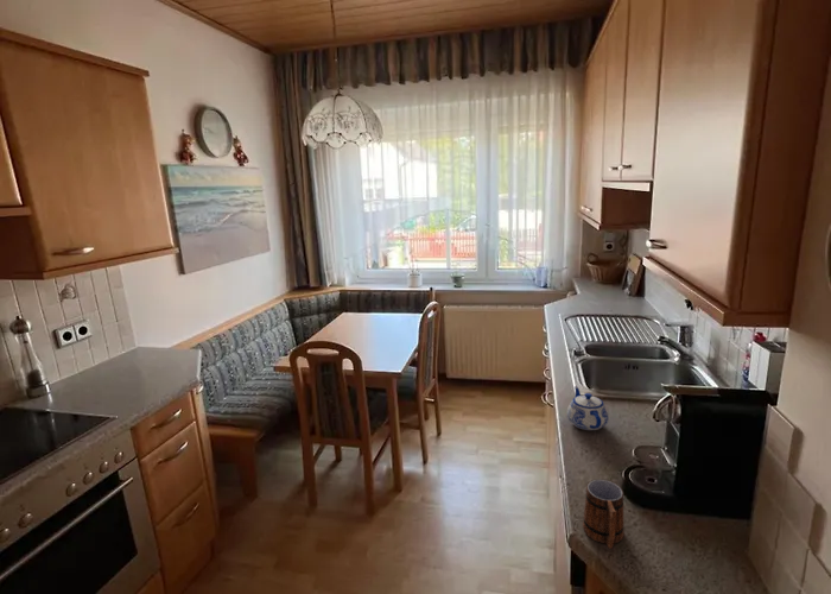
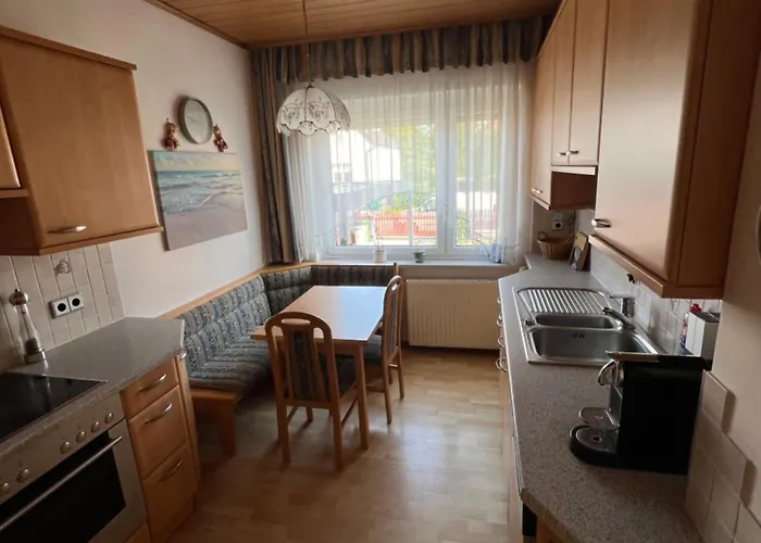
- teapot (586, 407)
- mug (605, 514)
